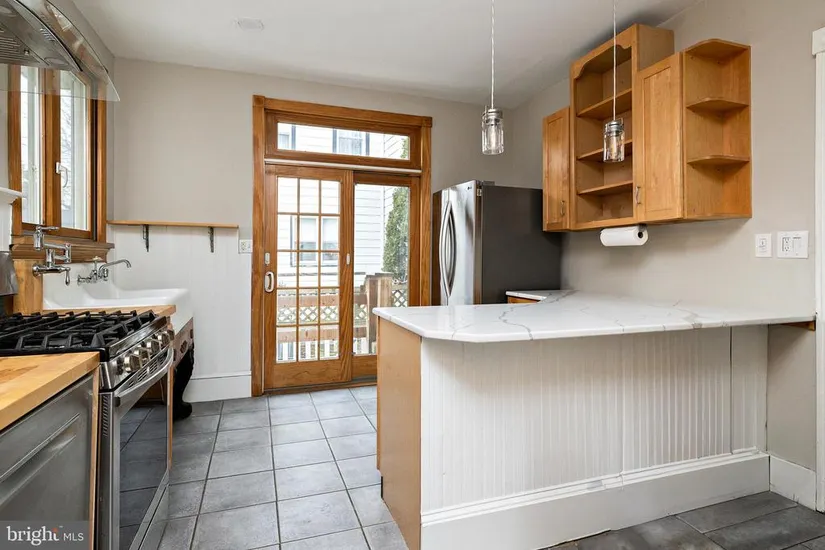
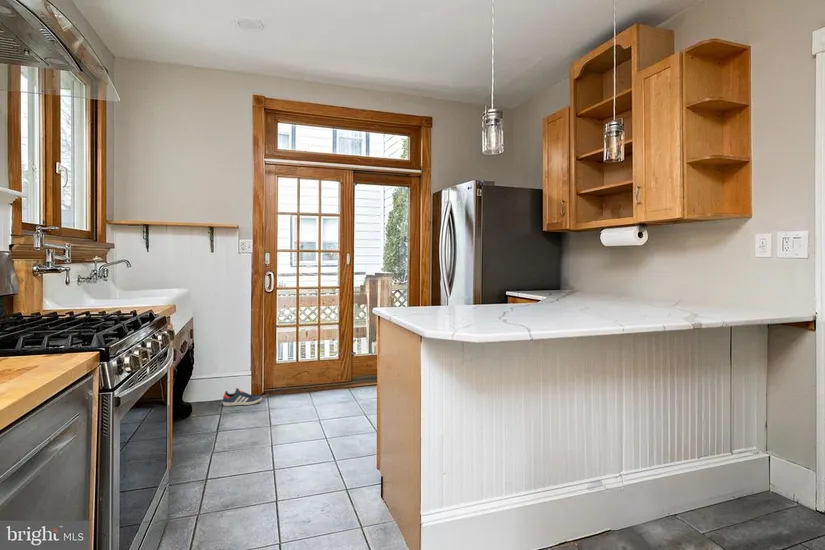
+ sneaker (242, 395)
